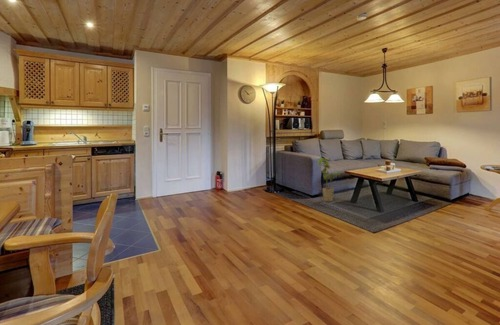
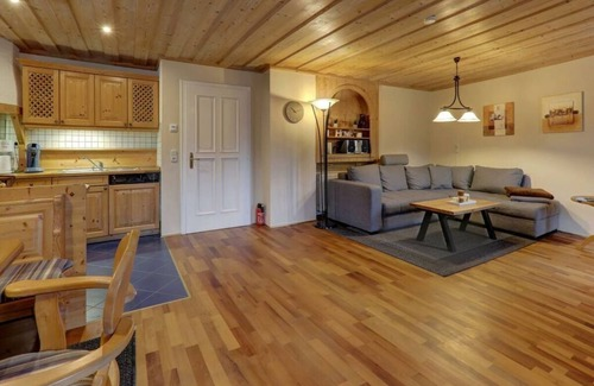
- house plant (327, 179)
